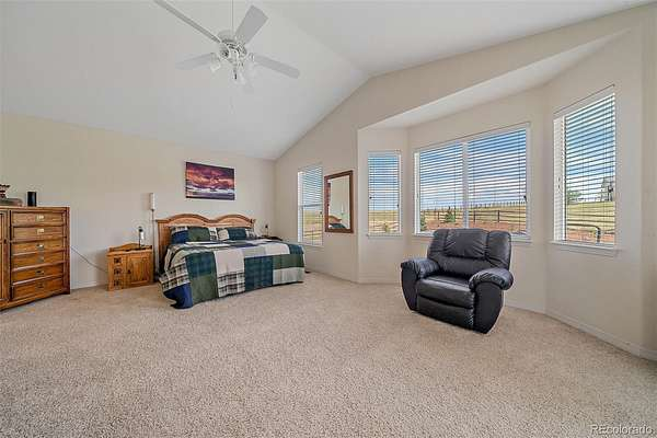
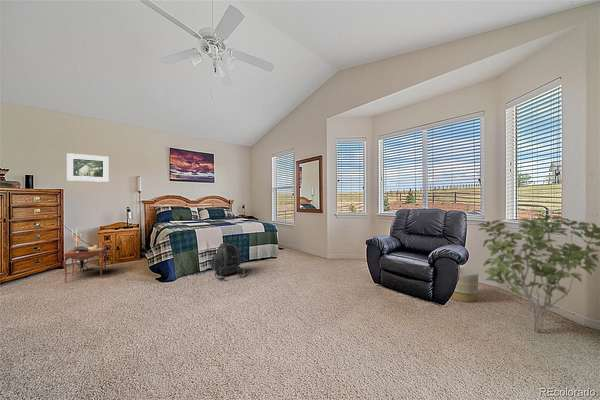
+ backpack (227, 258)
+ side table (88, 250)
+ shrub (538, 272)
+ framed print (88, 168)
+ planter (461, 284)
